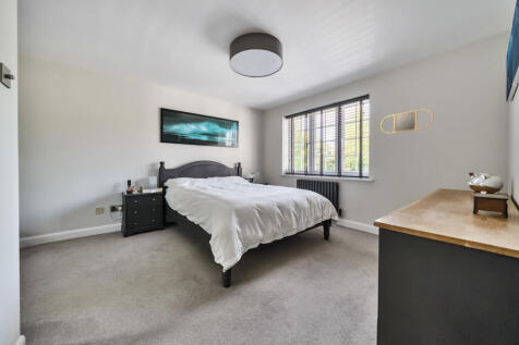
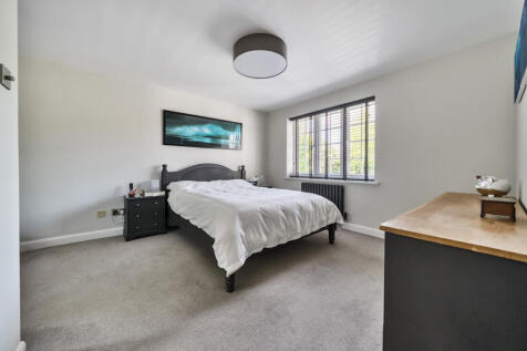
- home mirror (405, 122)
